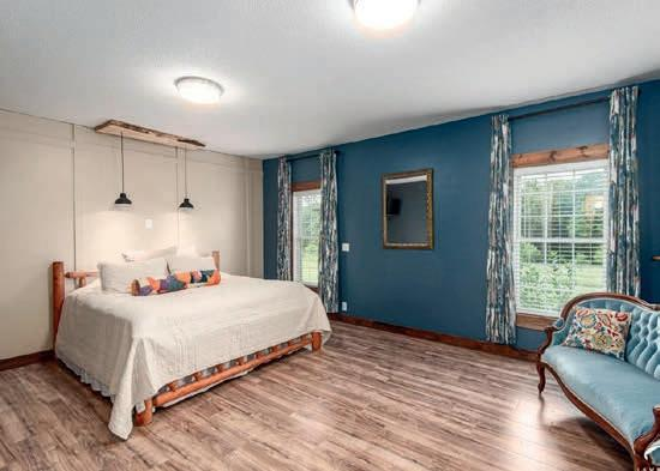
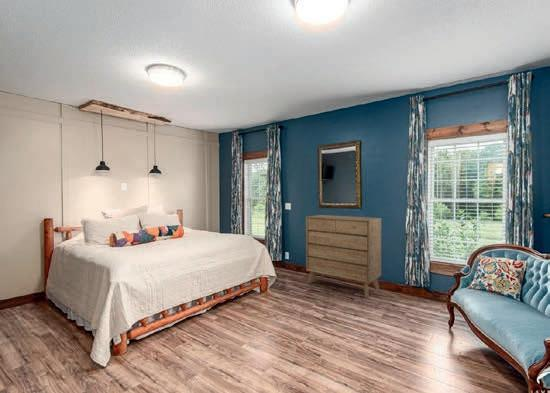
+ dresser (342, 251)
